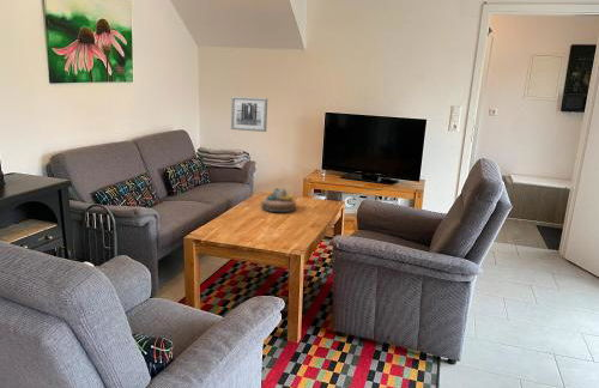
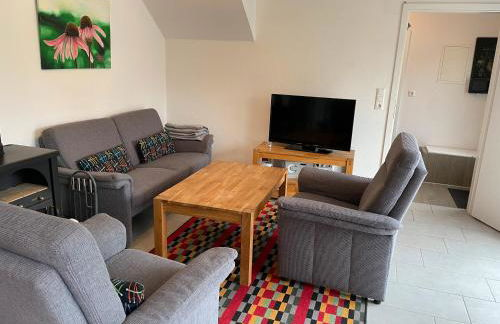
- decorative bowl (278, 198)
- wall art (248, 114)
